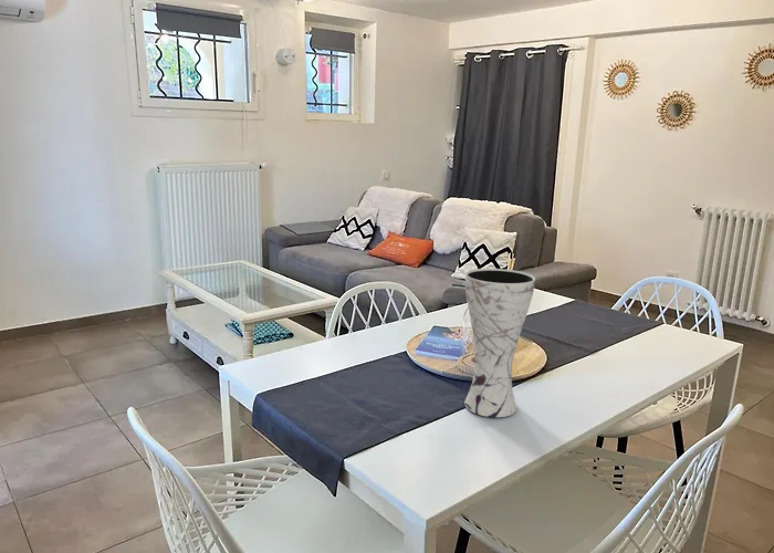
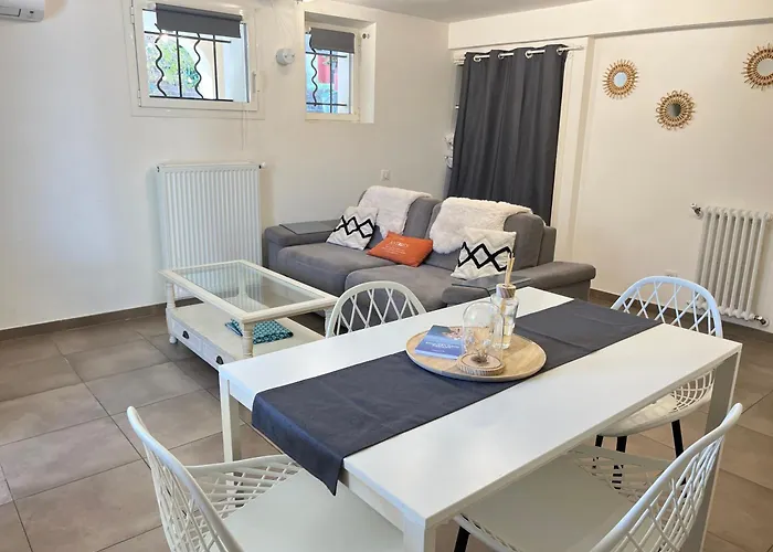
- vase (494, 342)
